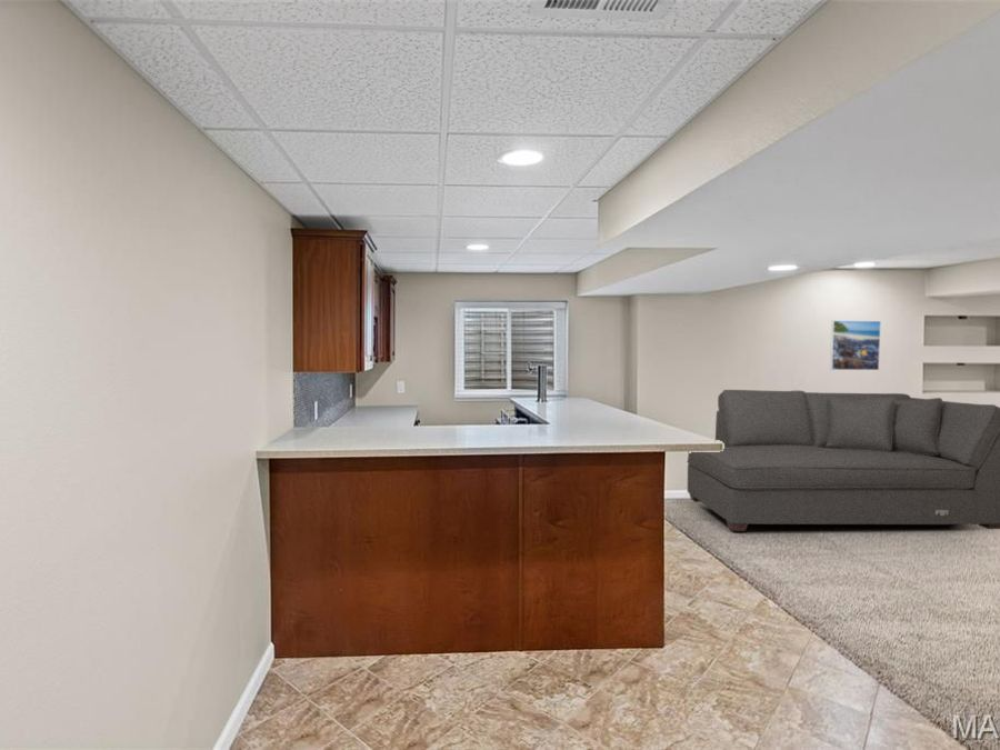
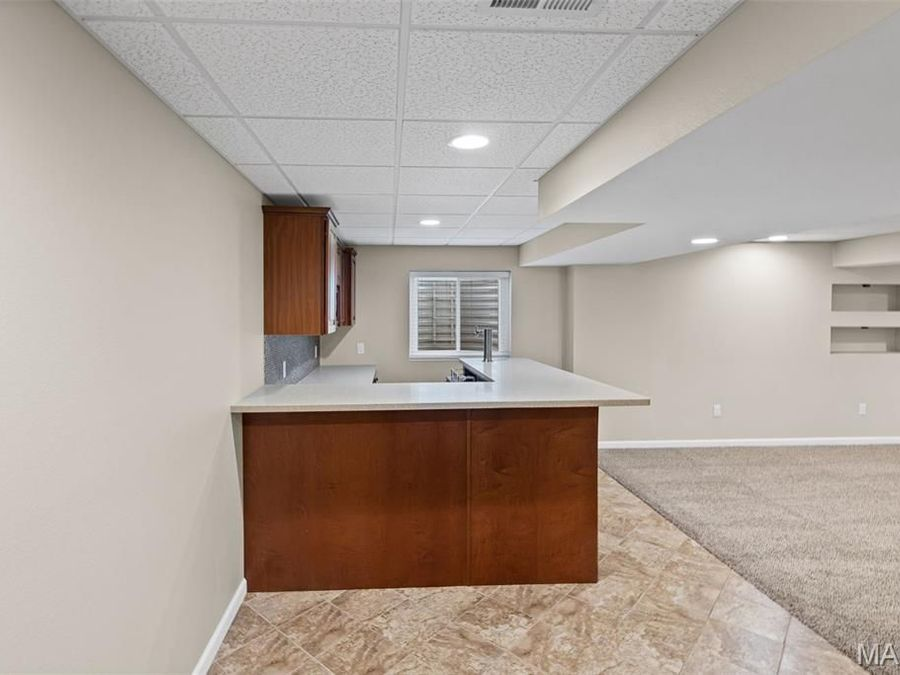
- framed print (854, 344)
- sofa (836, 453)
